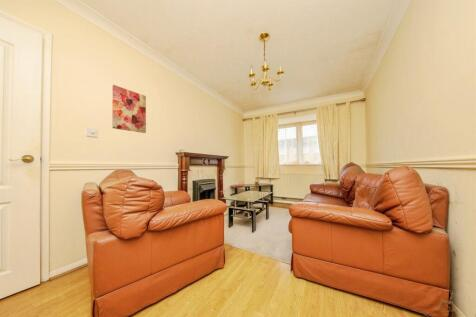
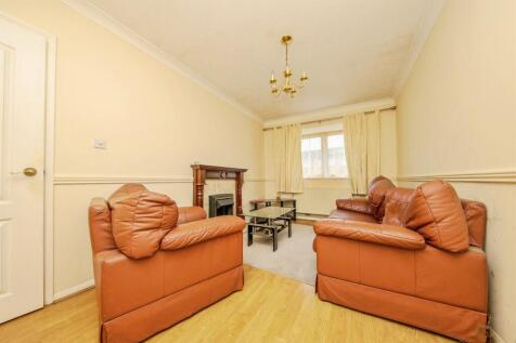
- wall art (130, 110)
